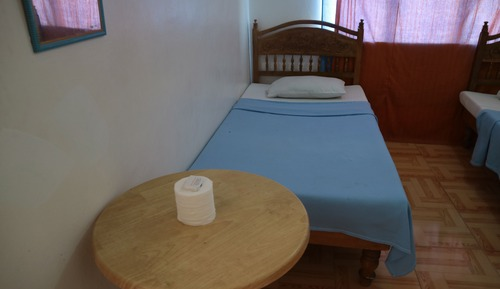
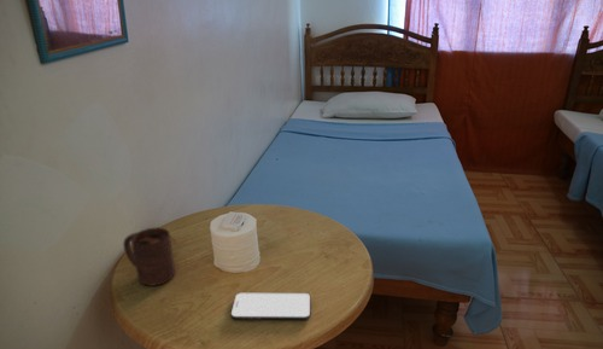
+ smartphone (271, 306)
+ cup (147, 256)
